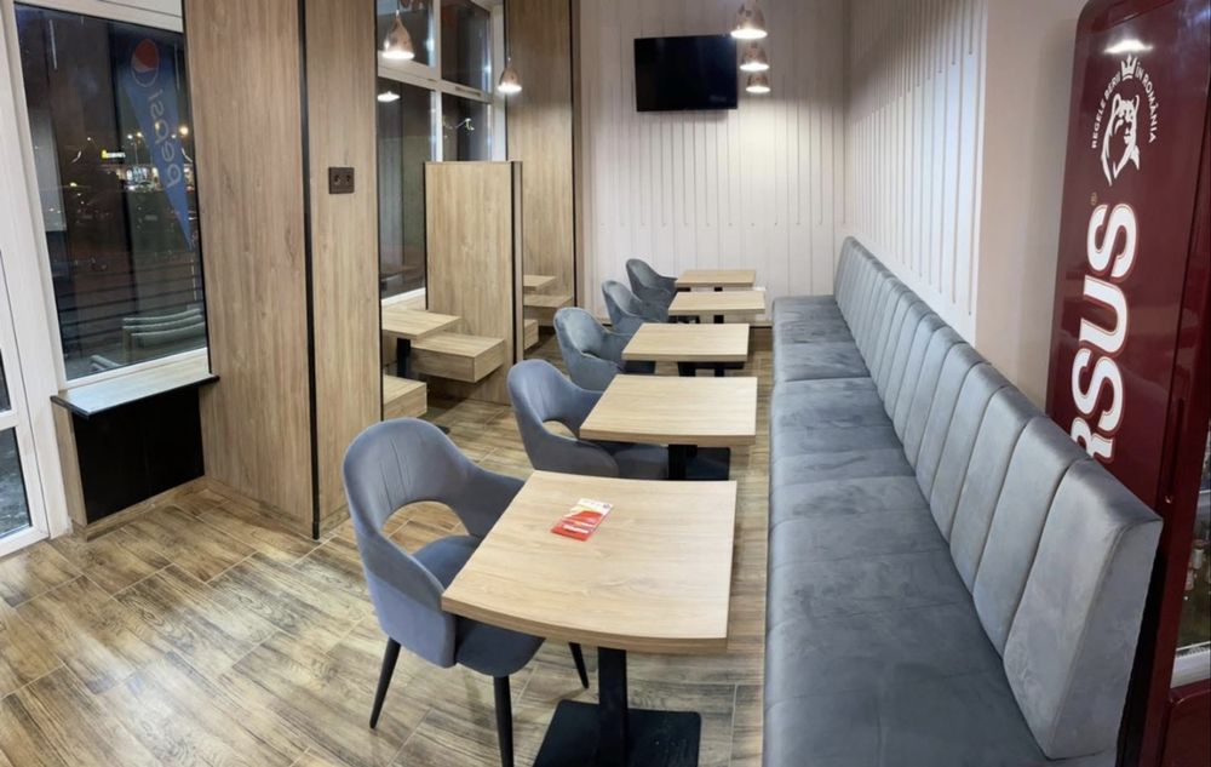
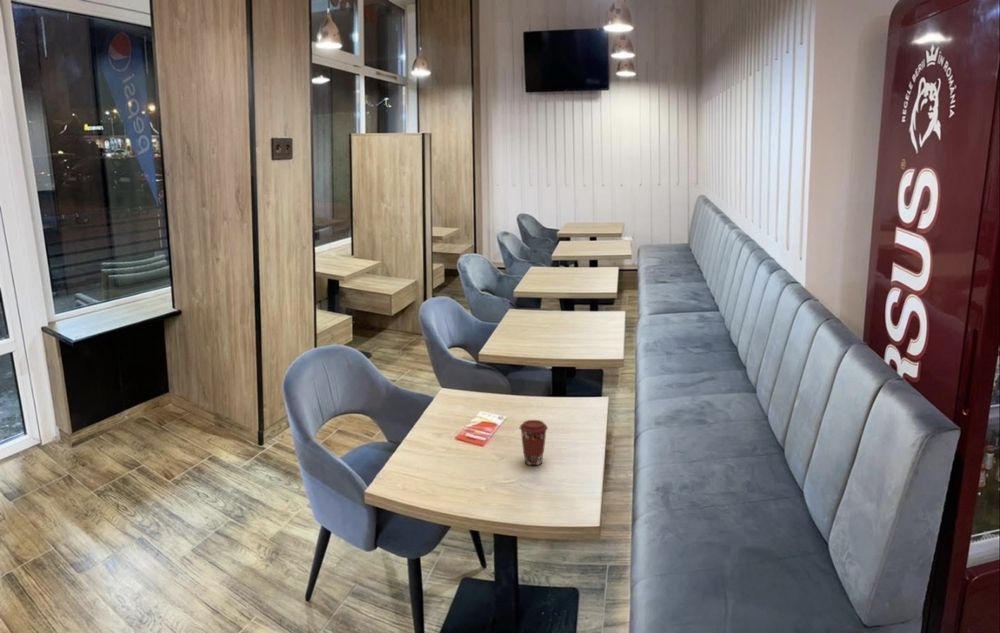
+ coffee cup (533, 442)
